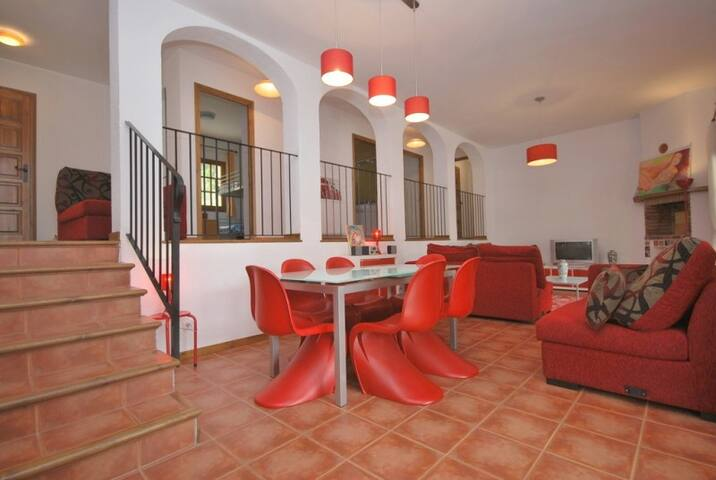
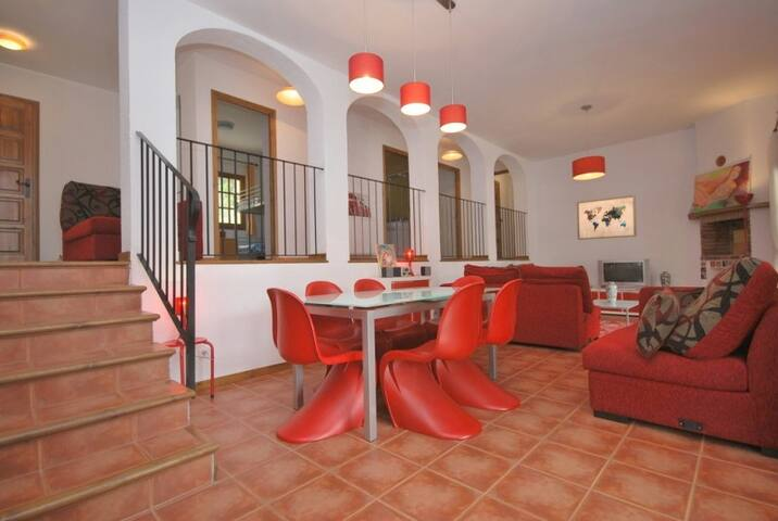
+ wall art (605, 218)
